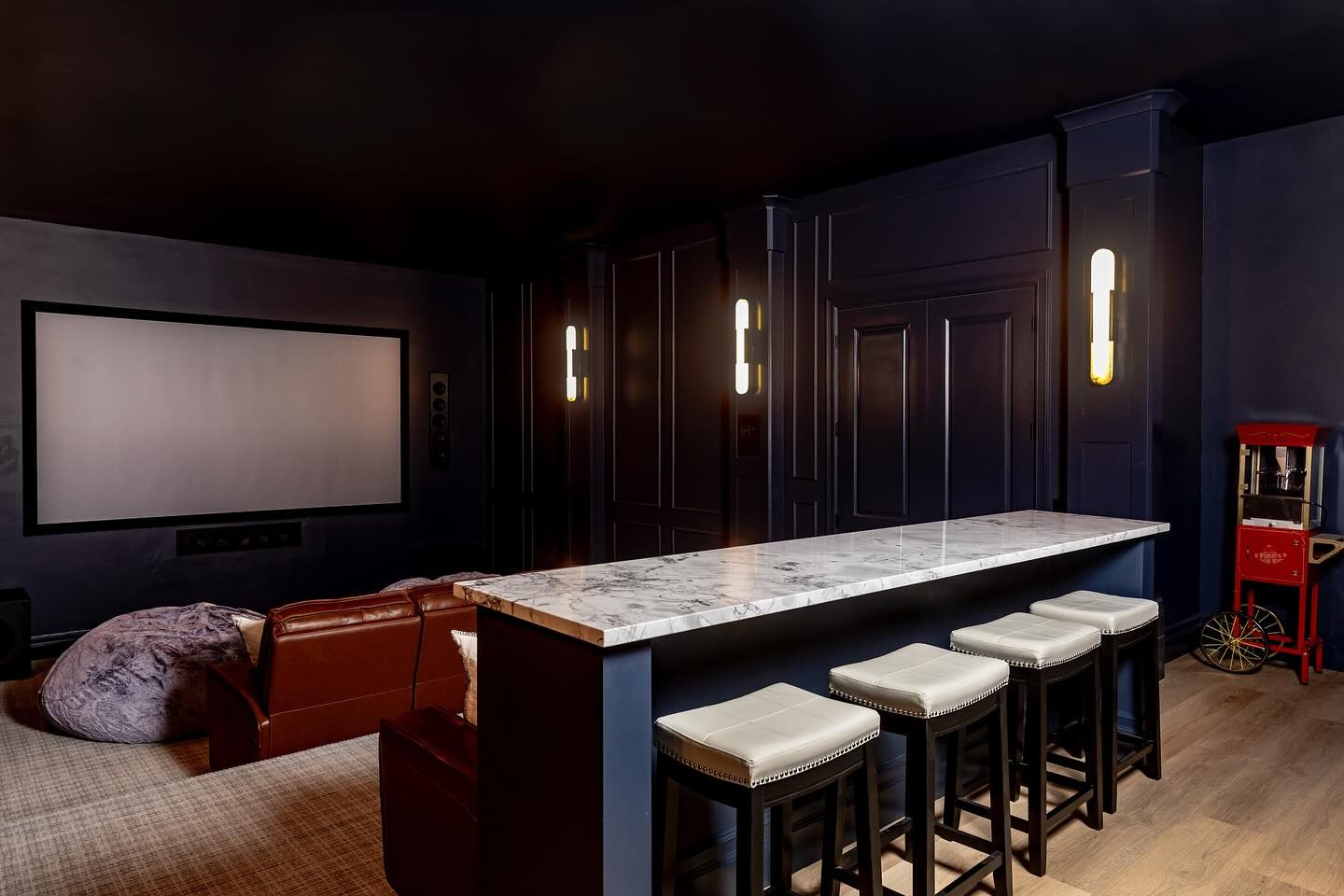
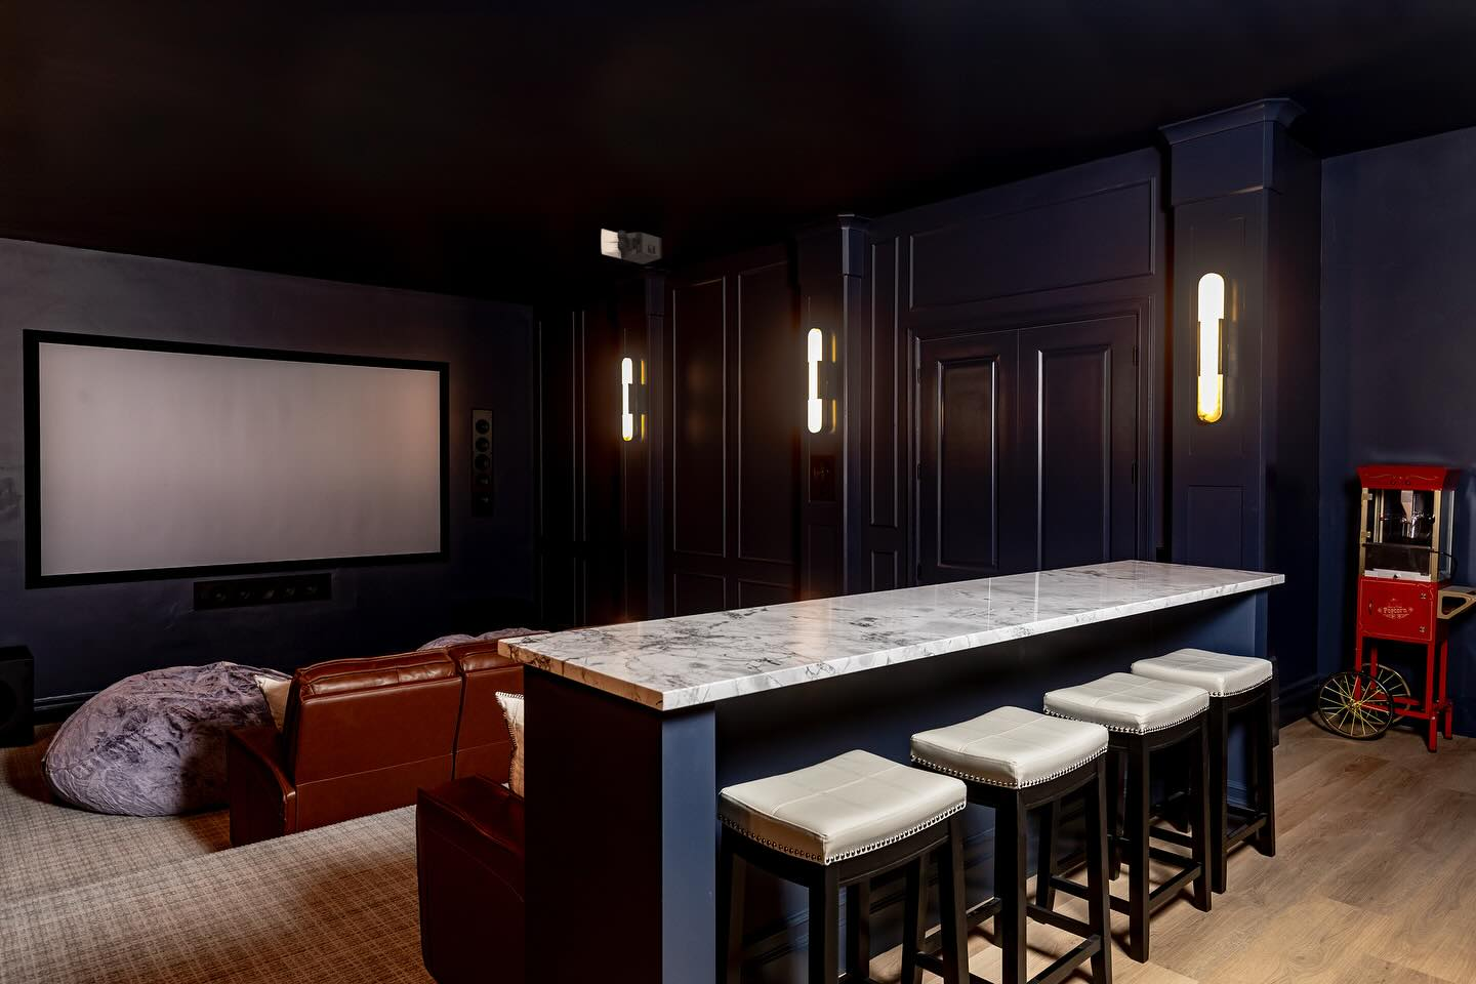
+ projector (631, 246)
